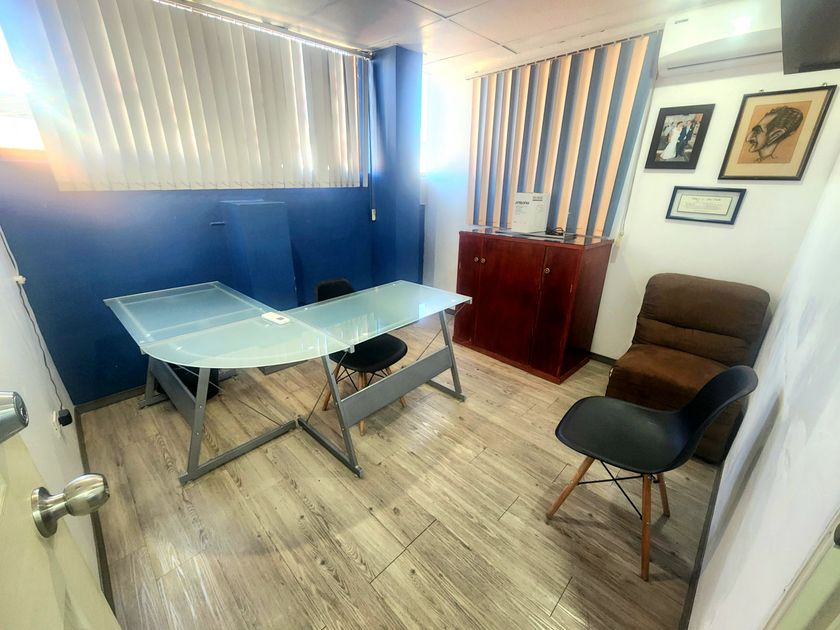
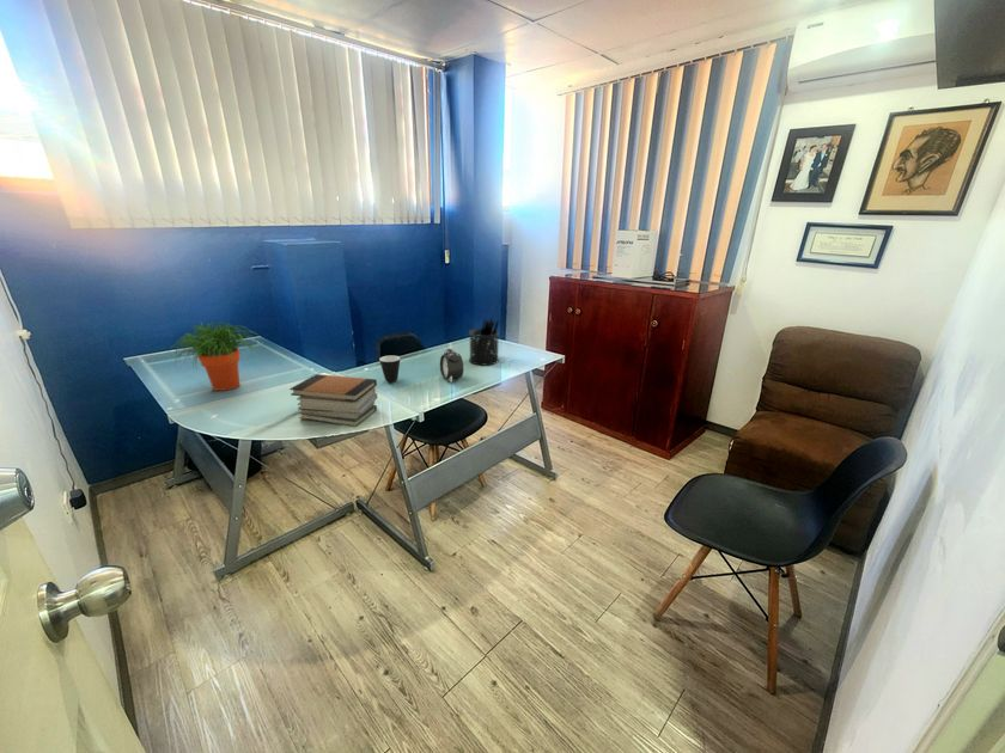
+ book stack (337, 399)
+ mug (391, 369)
+ pen holder (483, 338)
+ alarm clock (451, 365)
+ potted plant (219, 355)
